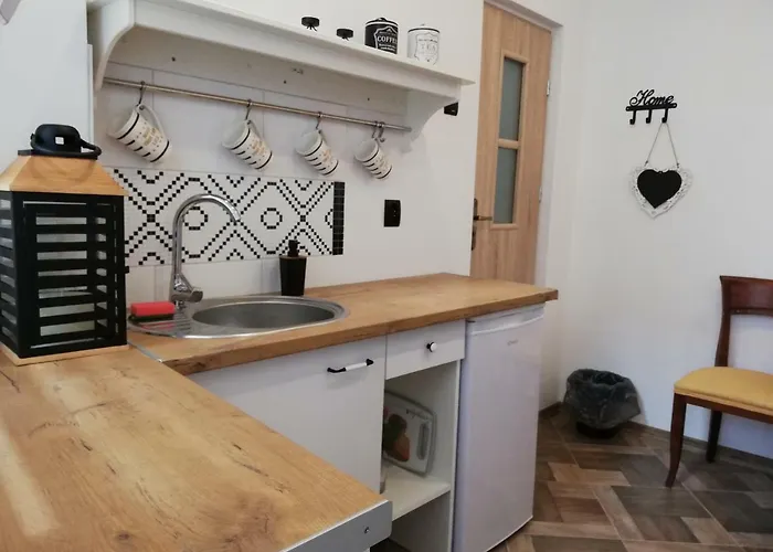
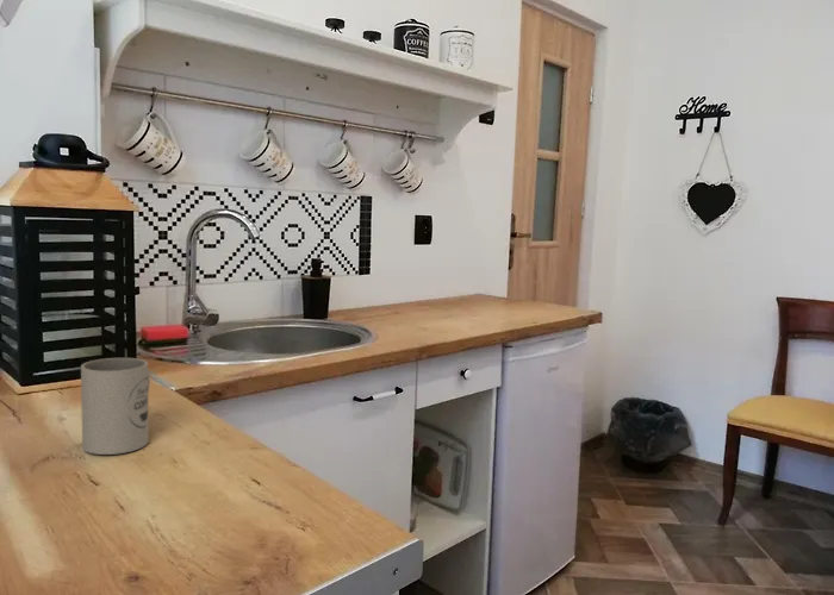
+ mug (124, 399)
